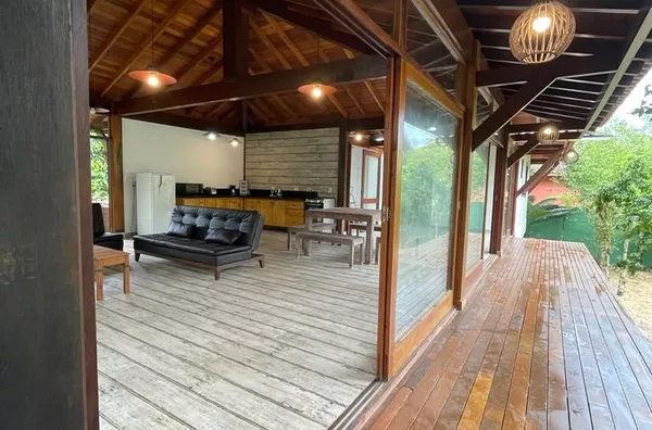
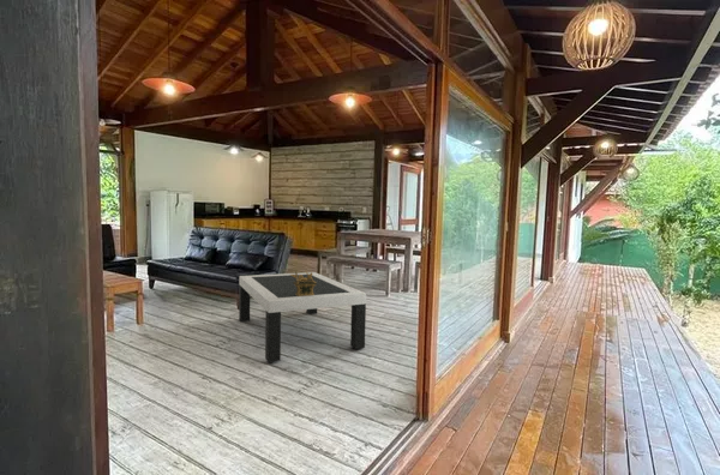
+ decorative box (302, 282)
+ coffee table (295, 308)
